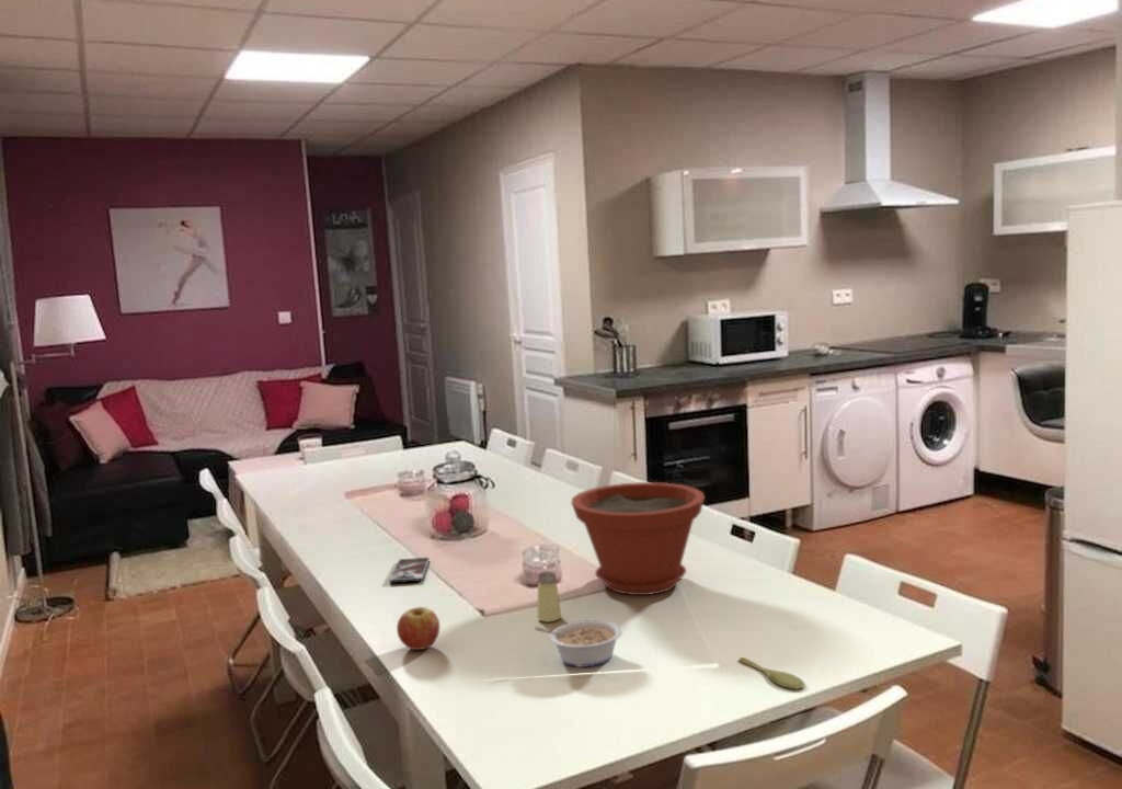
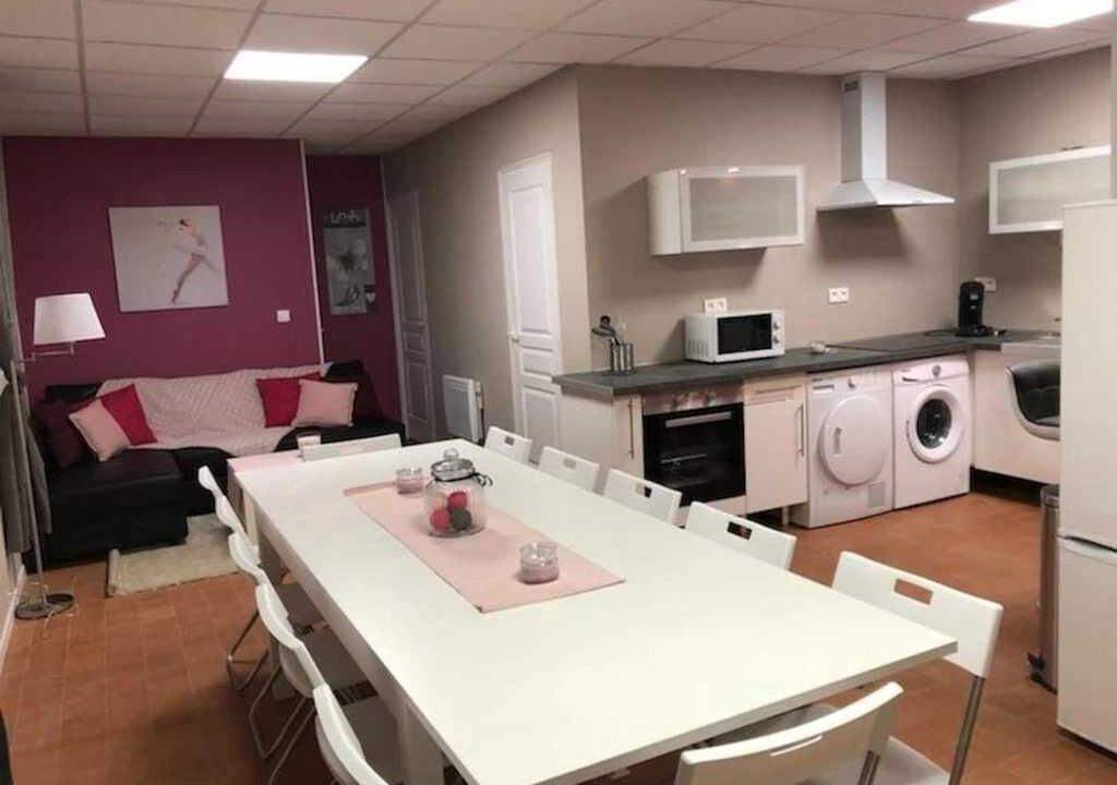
- saltshaker (548, 595)
- spoon (769, 671)
- fruit (417, 627)
- smartphone (410, 570)
- plant pot (639, 540)
- legume (583, 643)
